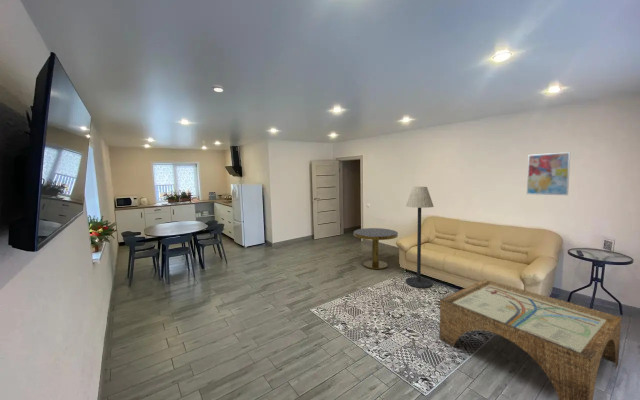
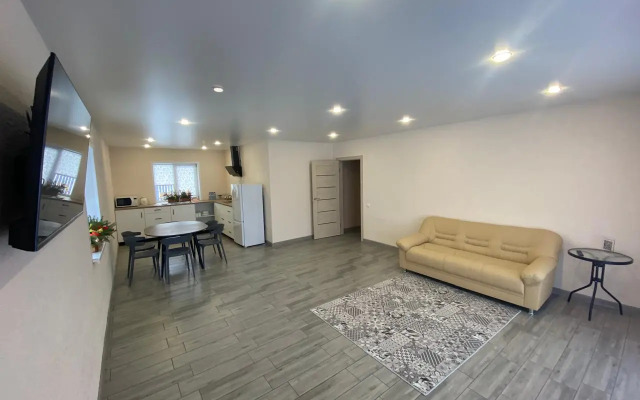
- side table (375, 248)
- coffee table (522, 329)
- wall art (547, 174)
- floor lamp (419, 235)
